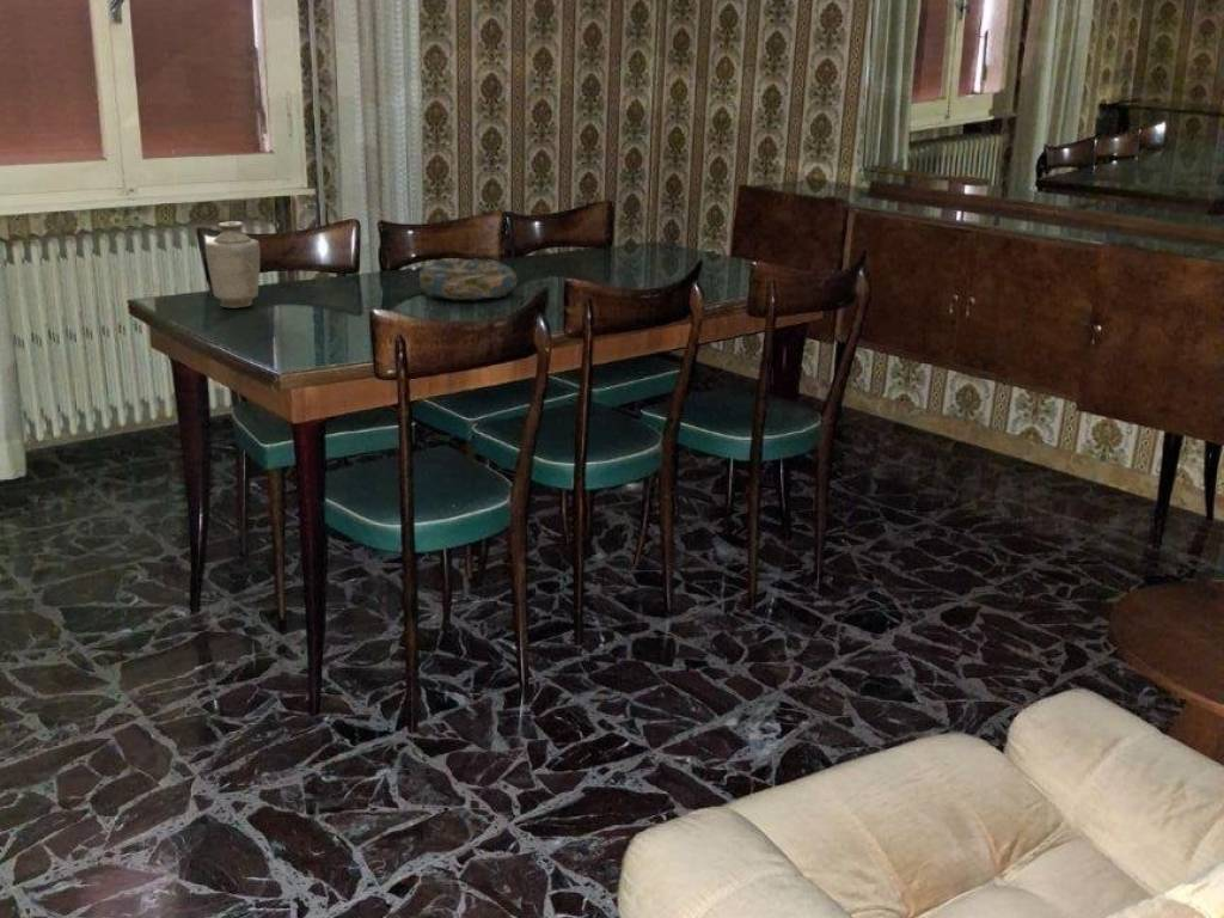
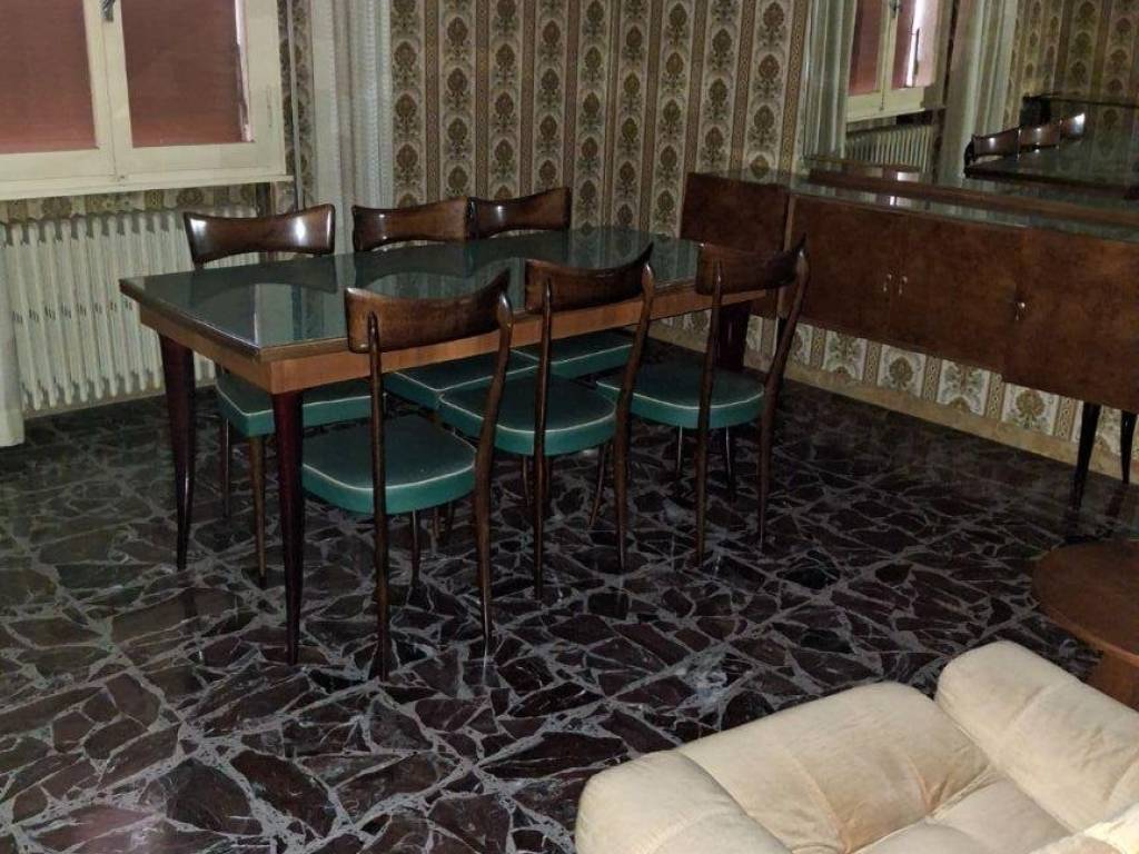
- vase (233, 264)
- decorative bowl (467, 279)
